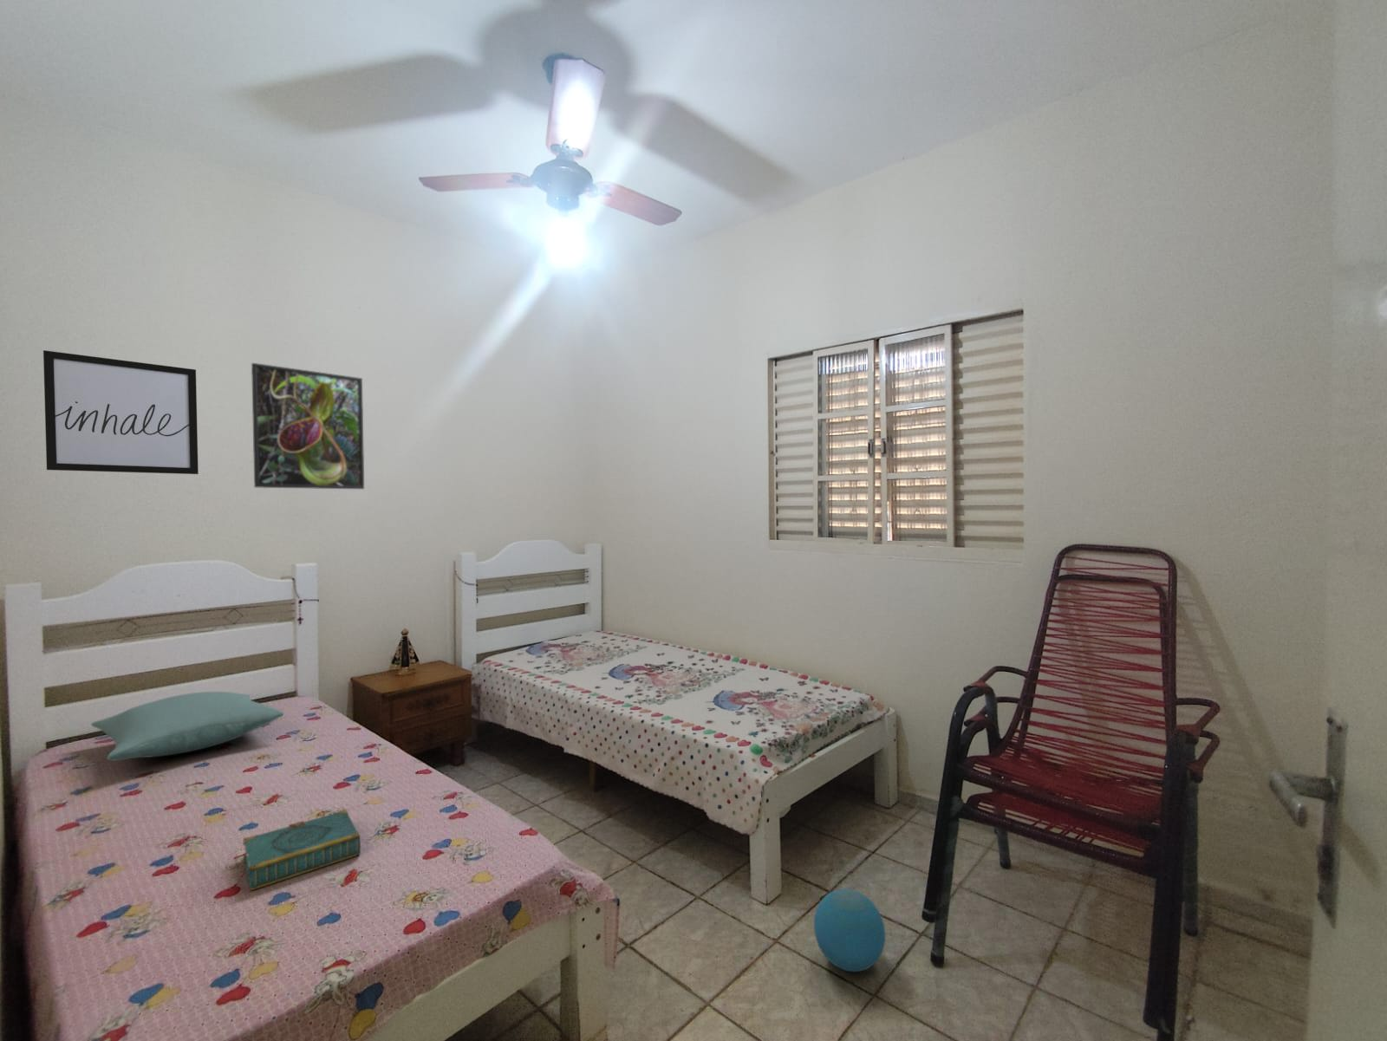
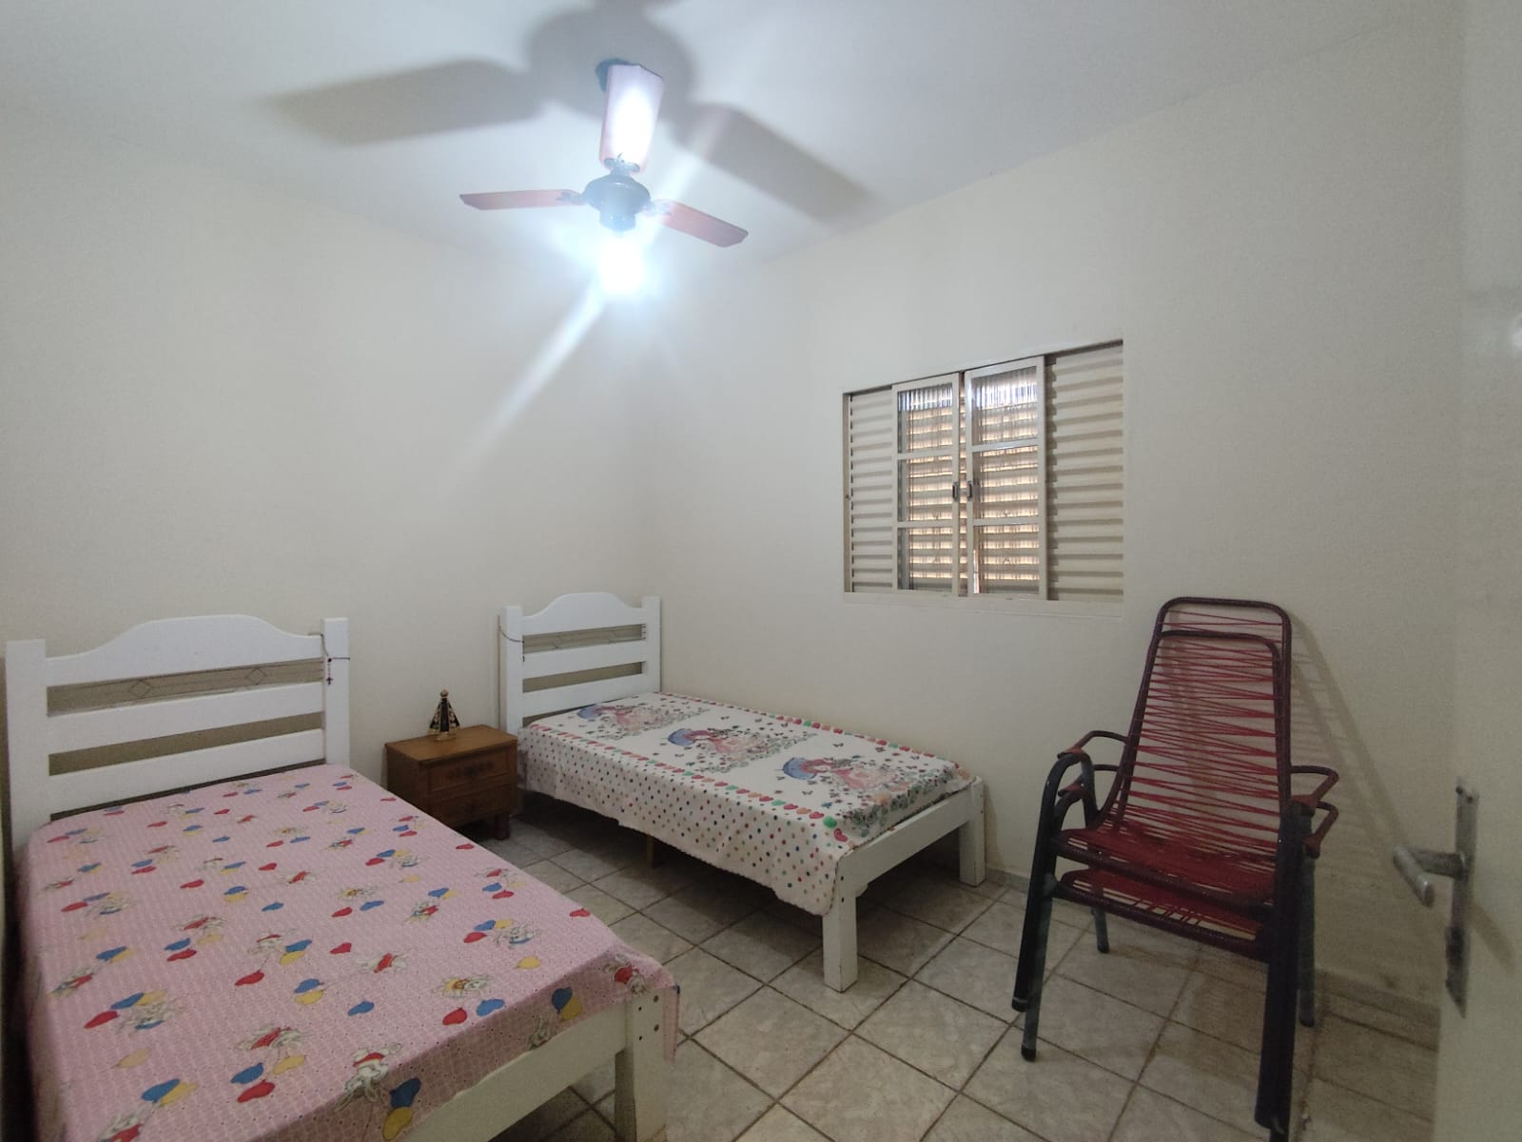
- pillow (188, 721)
- ball (849, 928)
- book (304, 845)
- wall art (126, 416)
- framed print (311, 429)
